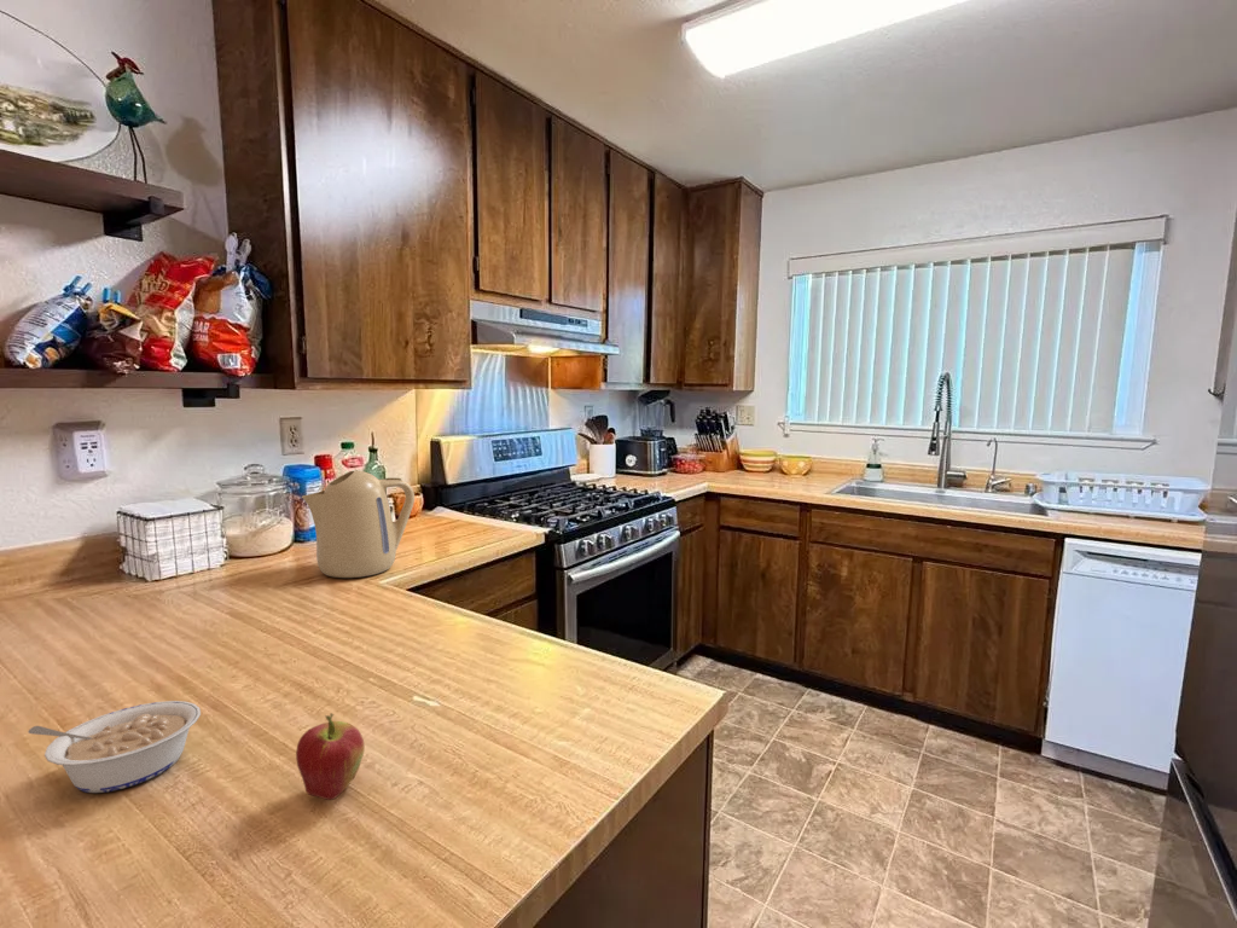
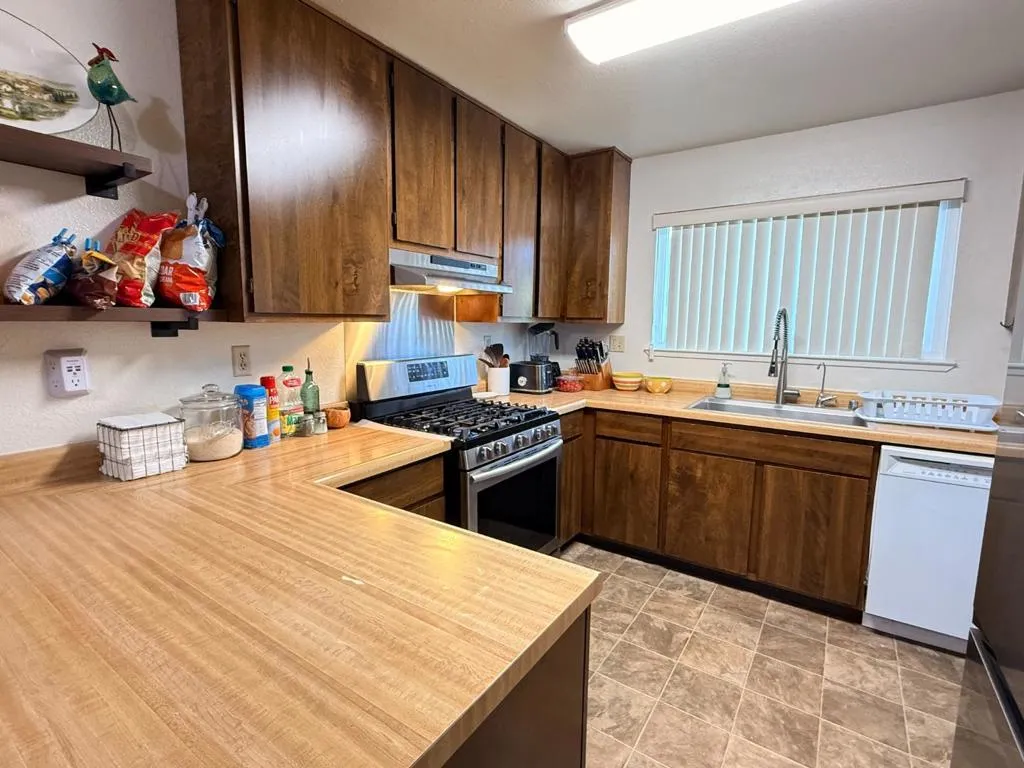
- fruit (330, 747)
- kettle (360, 520)
- legume (122, 747)
